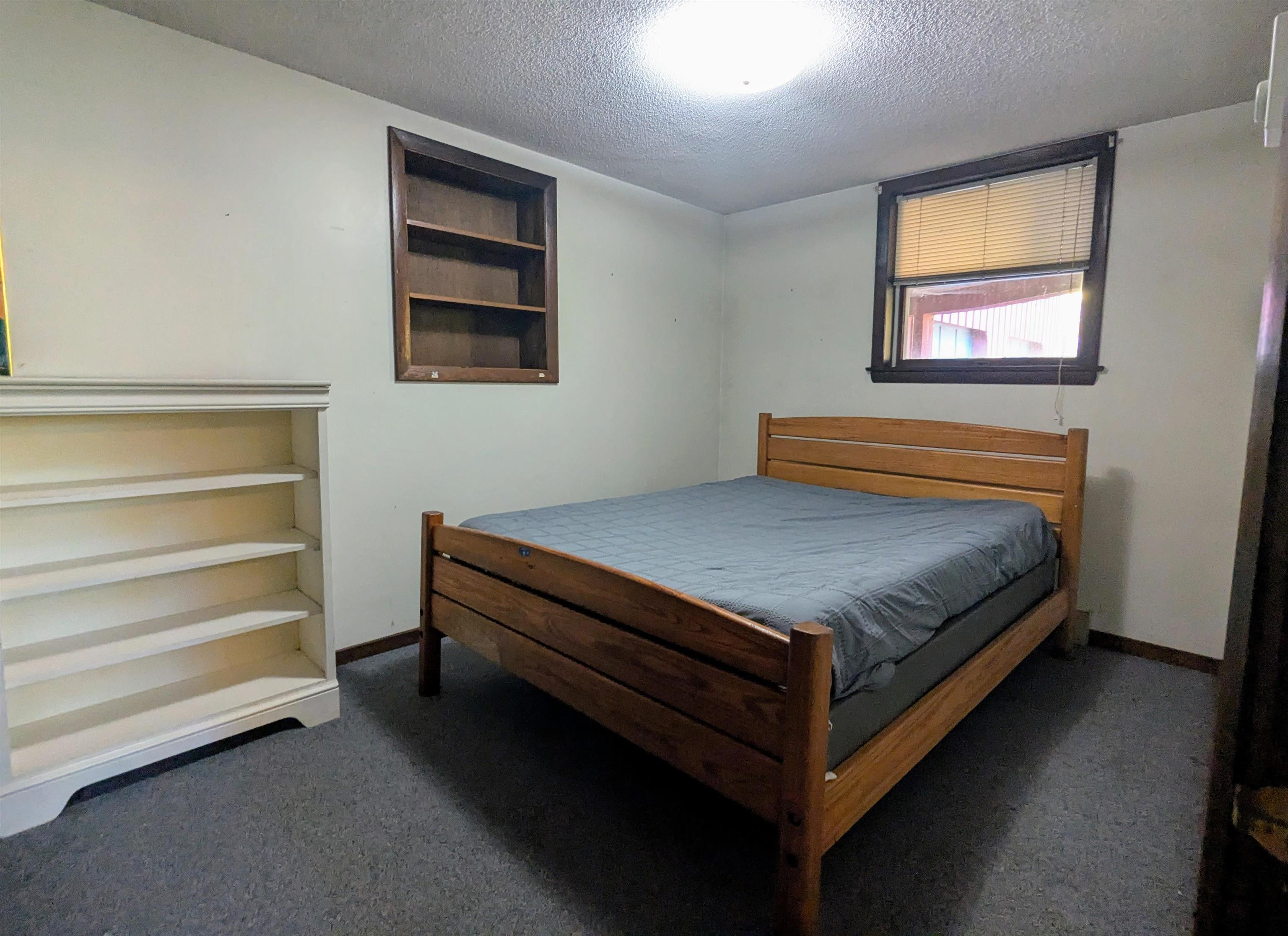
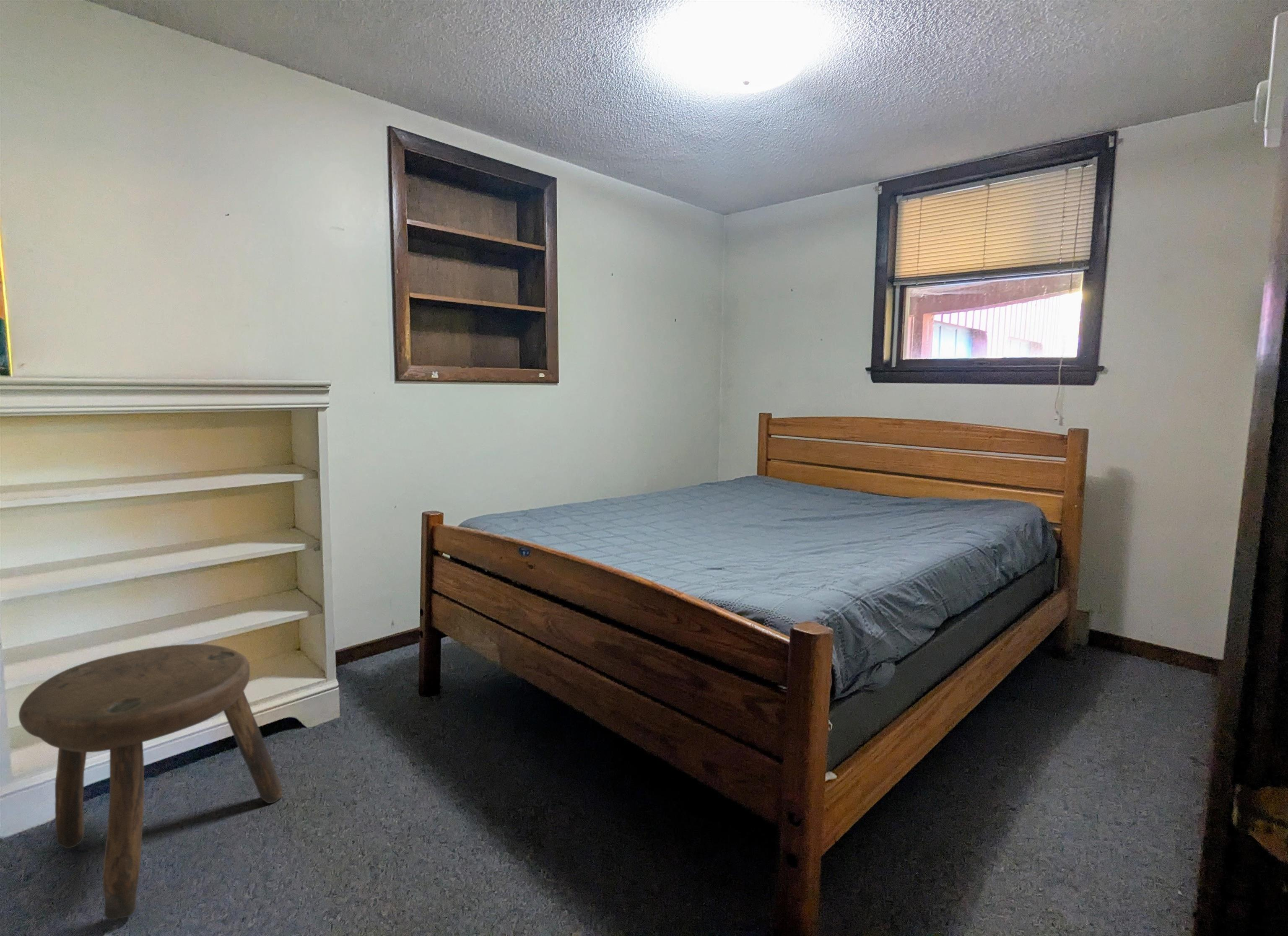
+ stool (161, 736)
